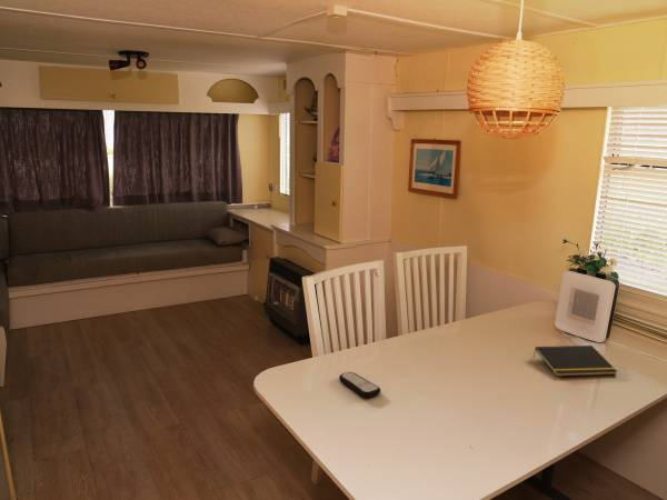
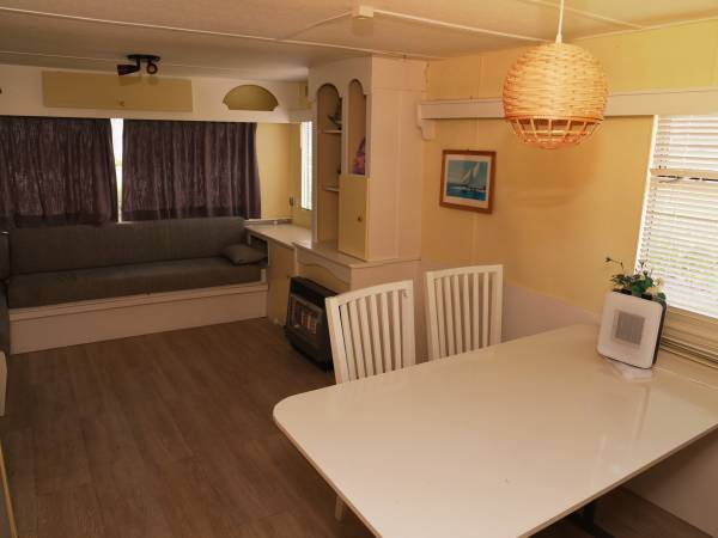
- remote control (358, 383)
- notepad (575, 360)
